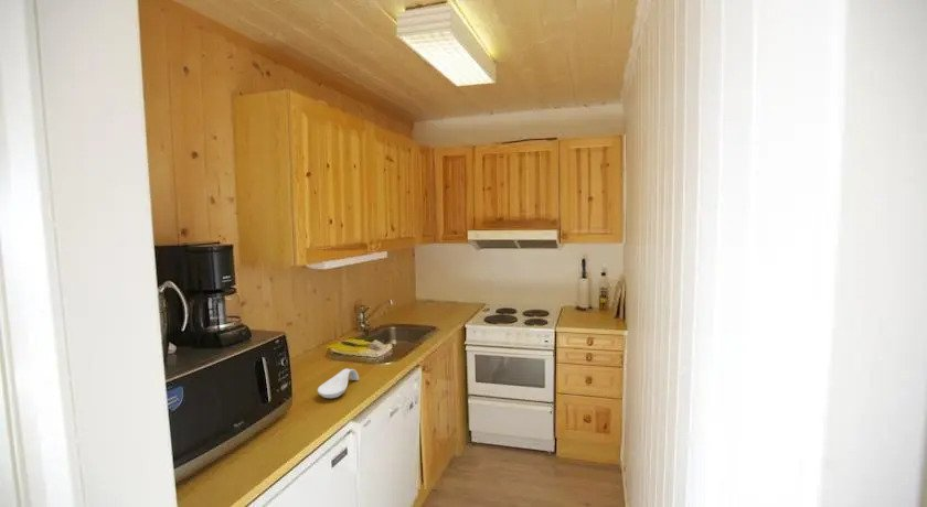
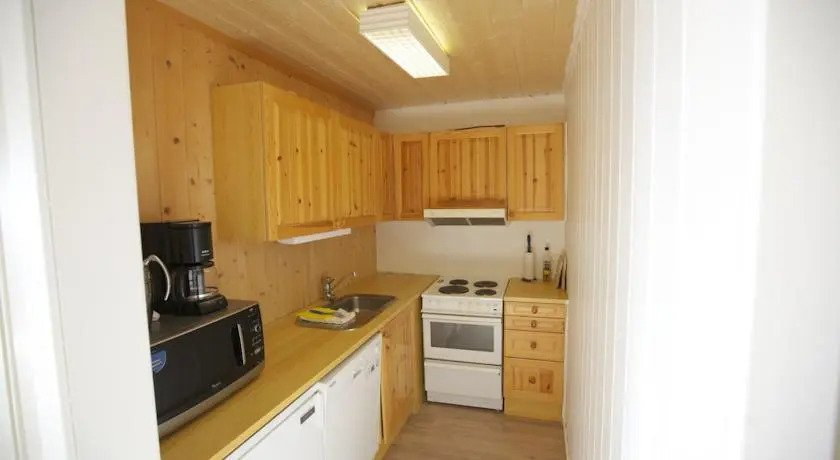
- spoon rest (340, 381)
